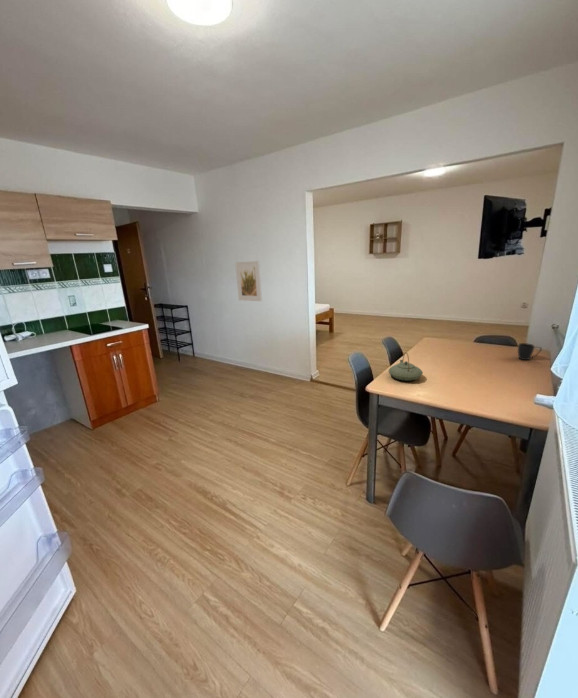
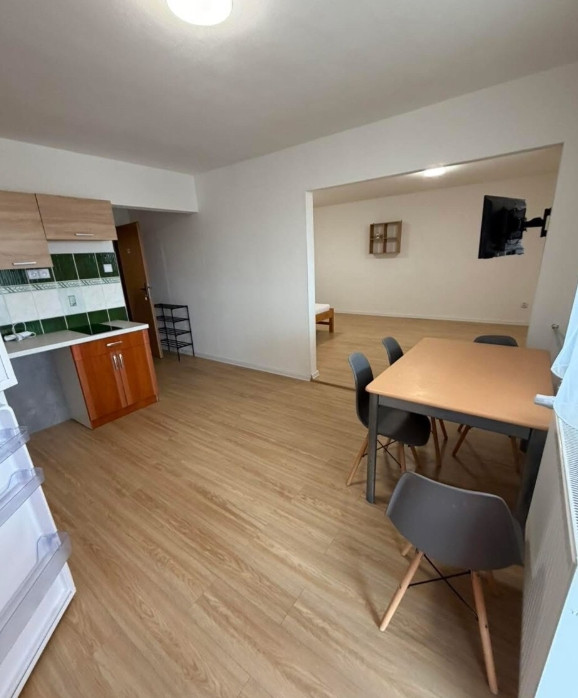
- mug (528, 352)
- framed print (248, 281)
- teapot (405, 364)
